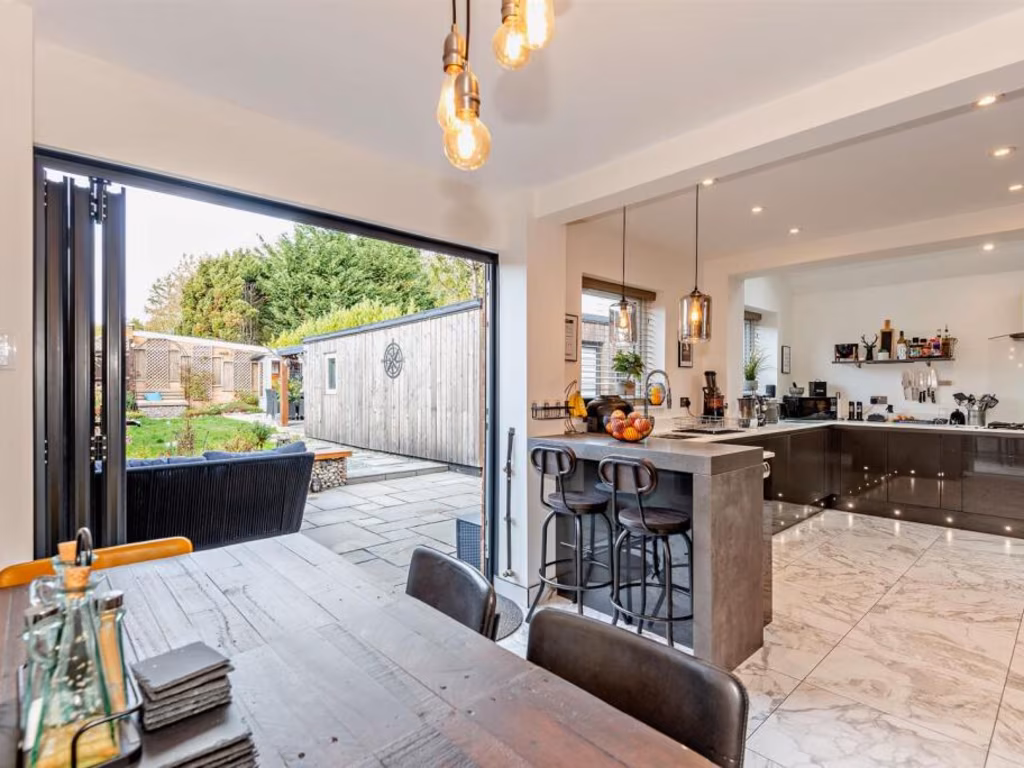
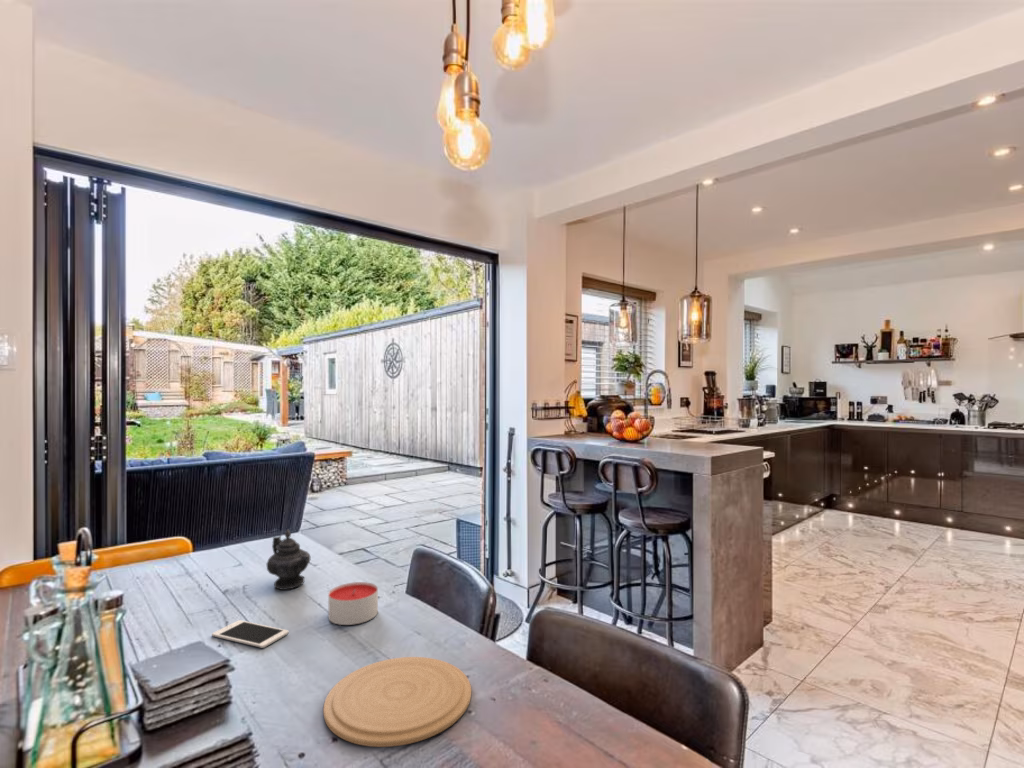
+ candle (353, 601)
+ cell phone (250, 633)
+ plate (399, 694)
+ teapot (290, 557)
